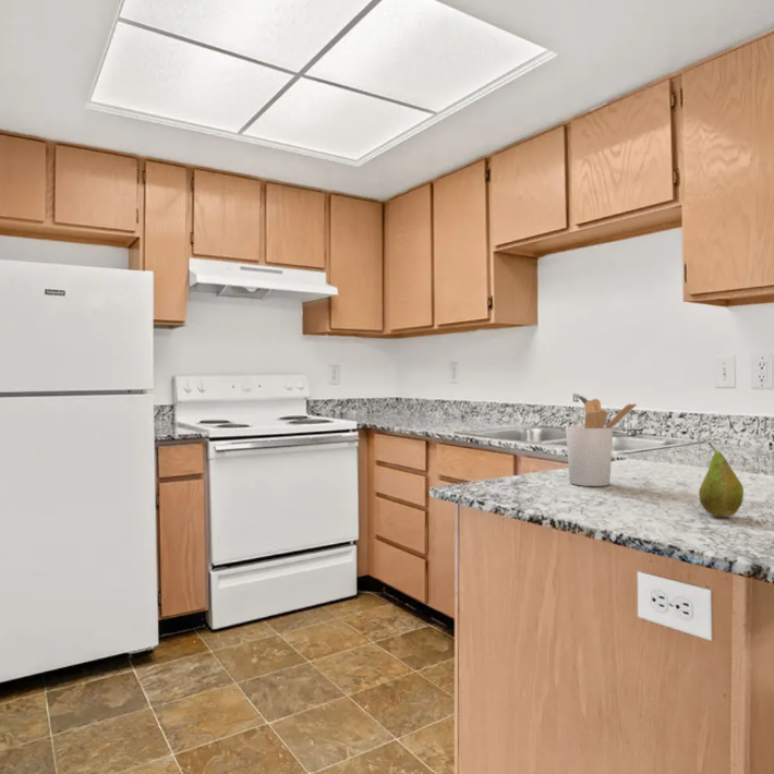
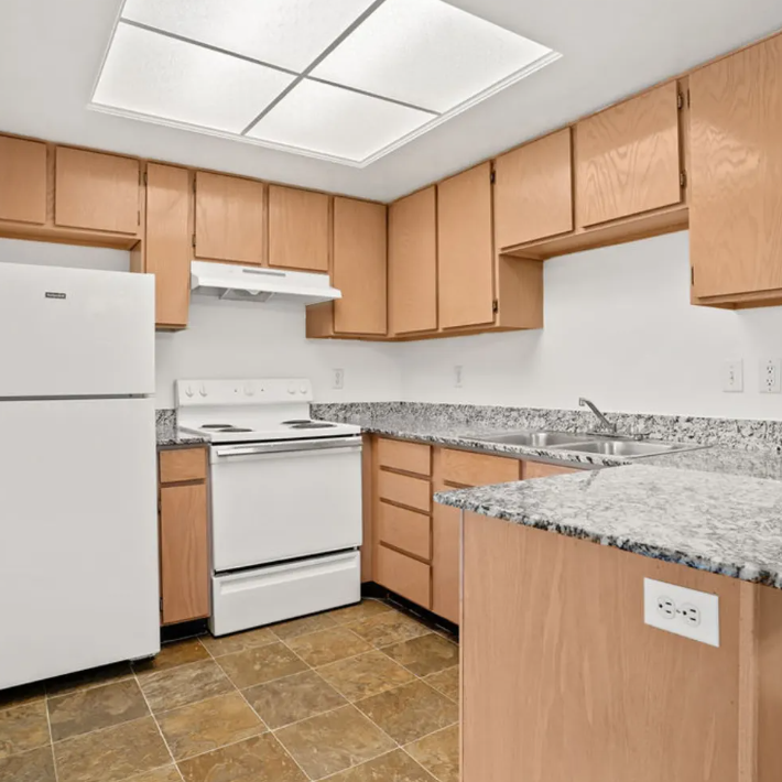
- utensil holder (602, 442)
- fruit (721, 480)
